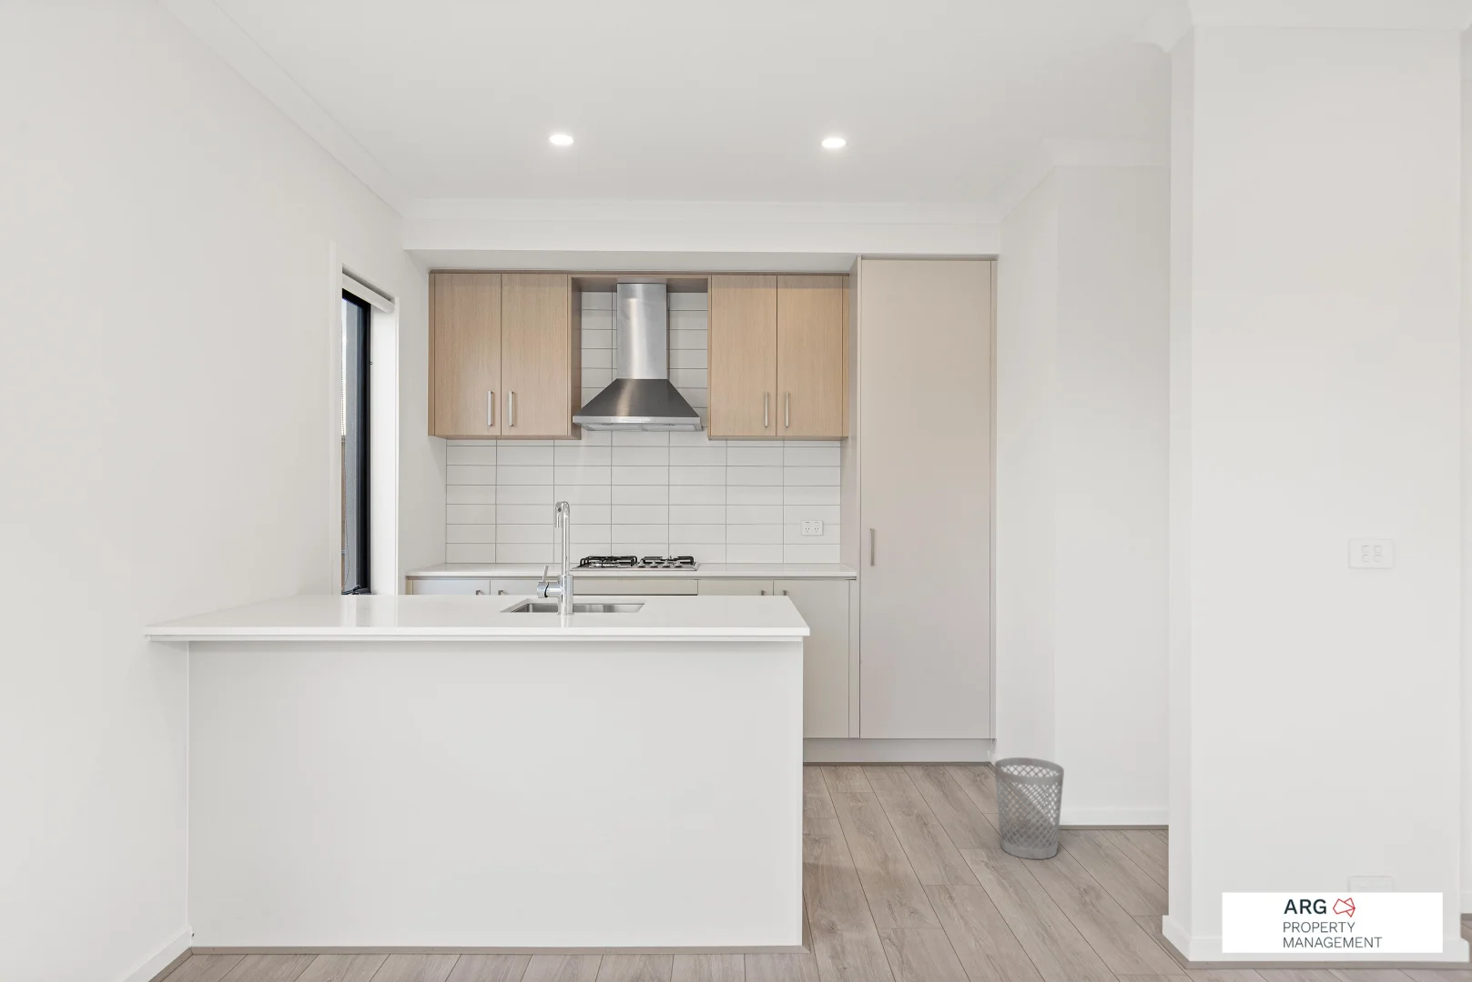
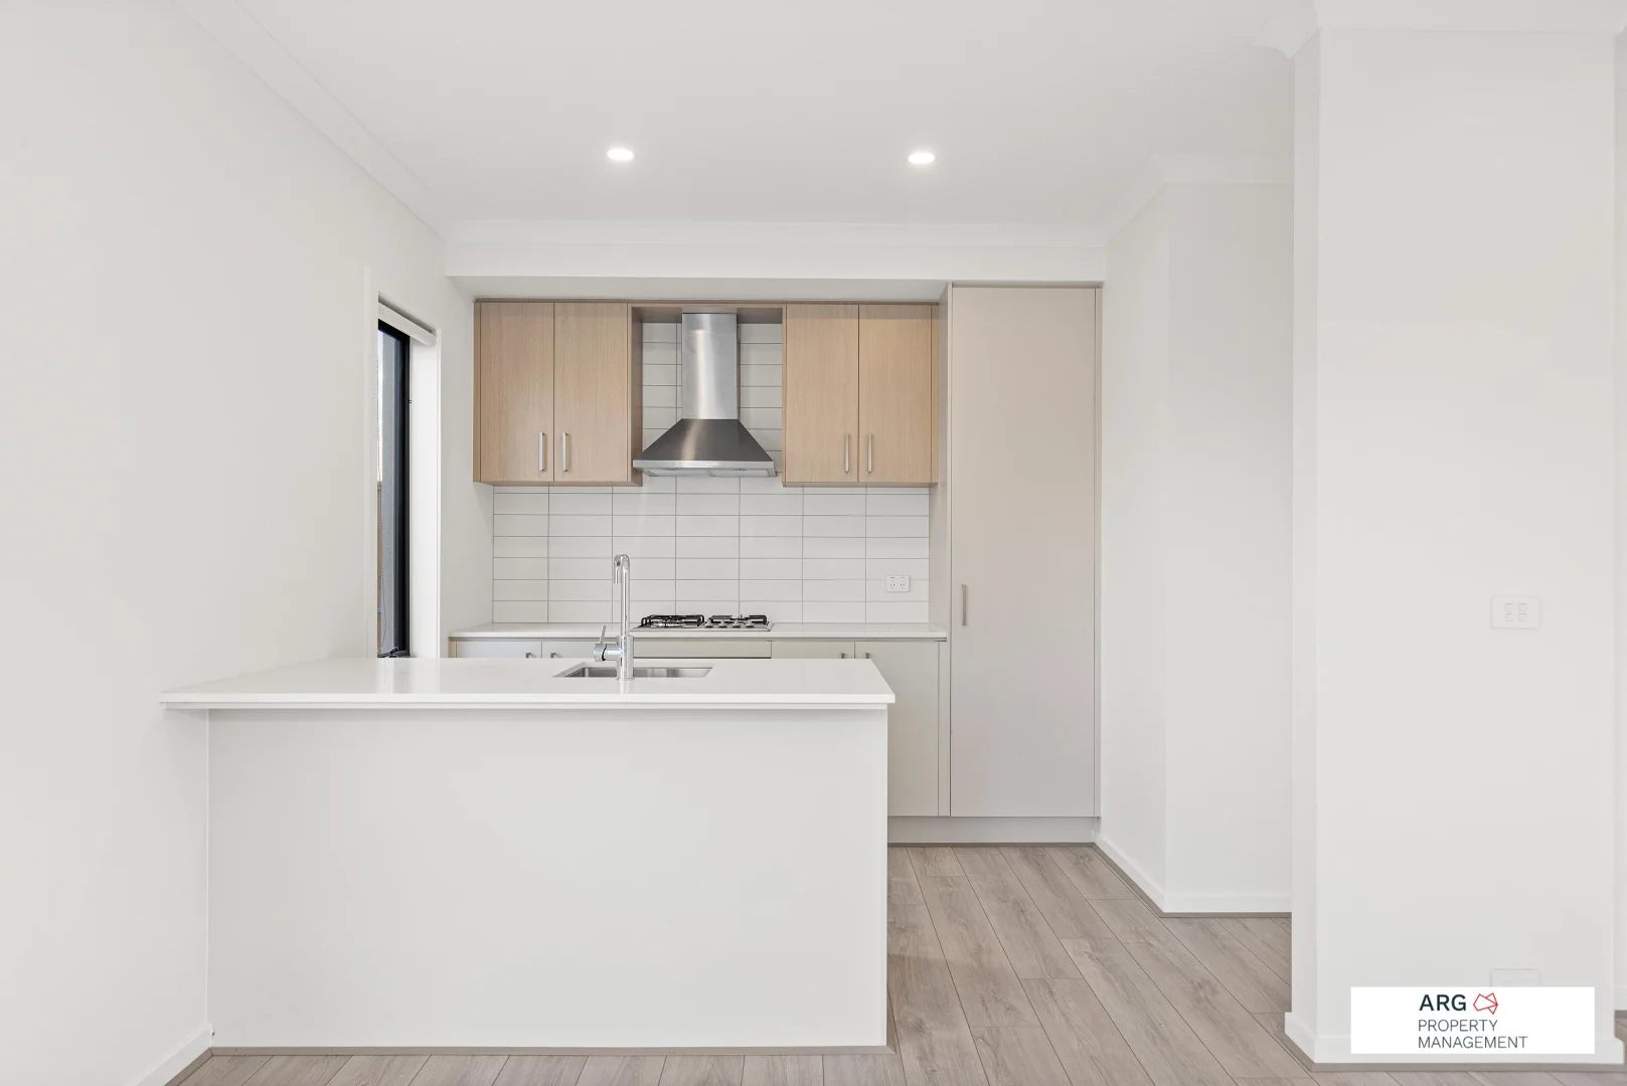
- wastebasket (1029, 808)
